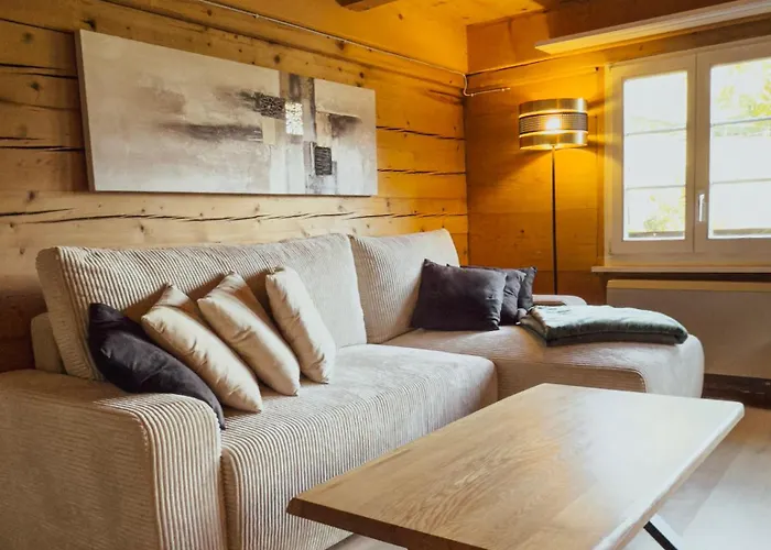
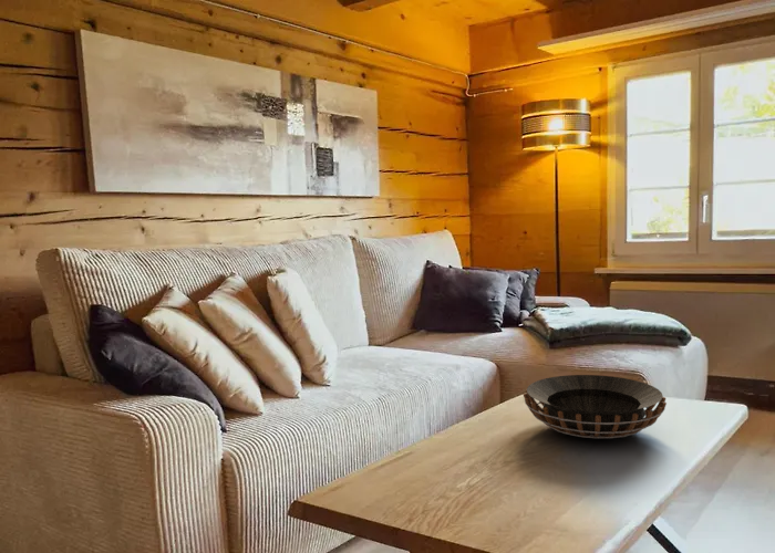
+ decorative bowl (591, 410)
